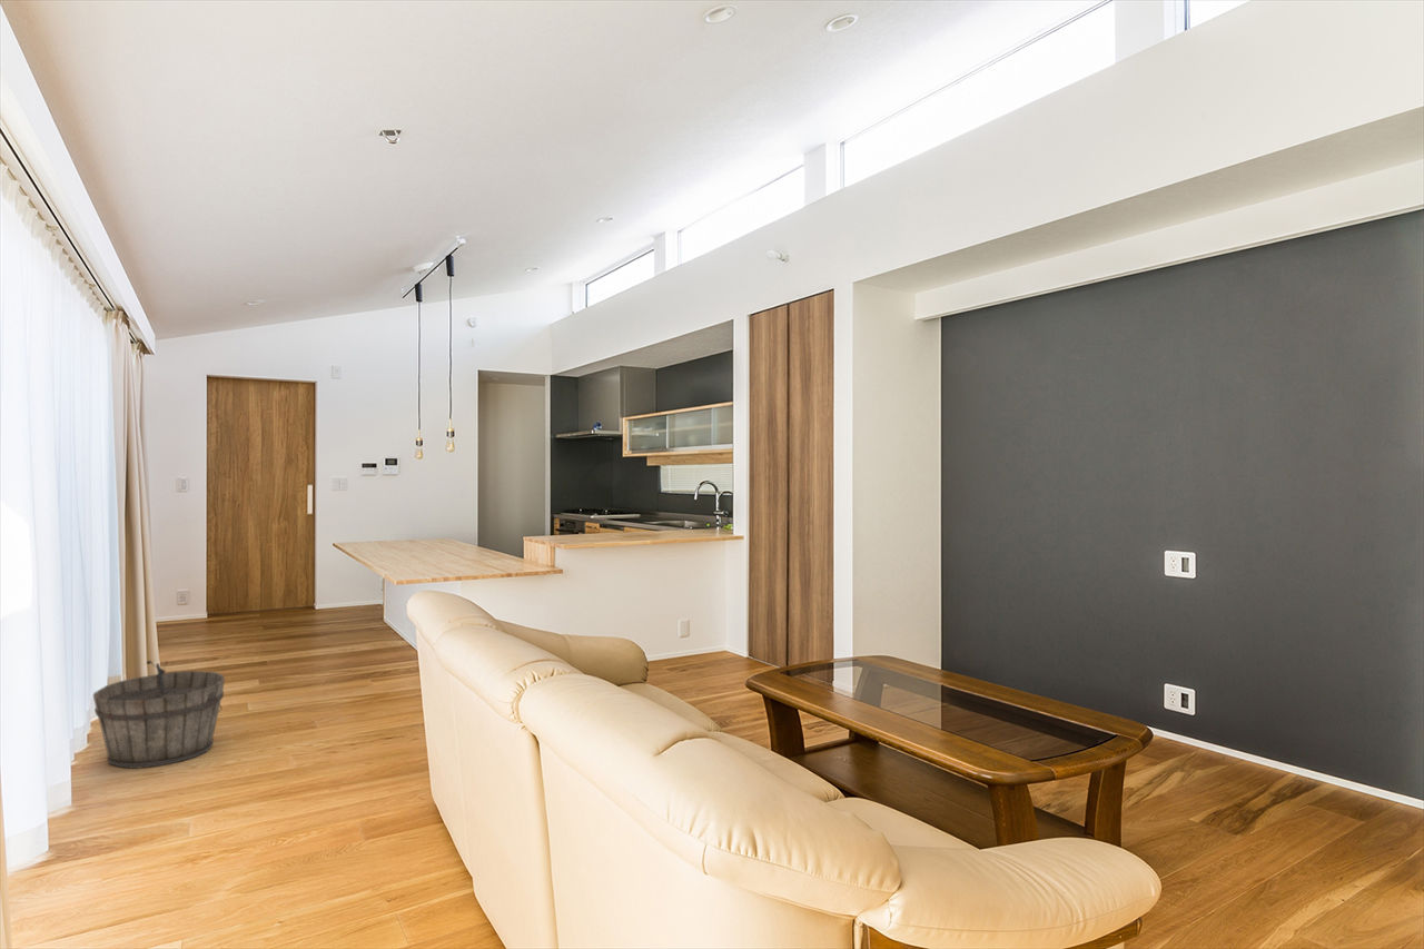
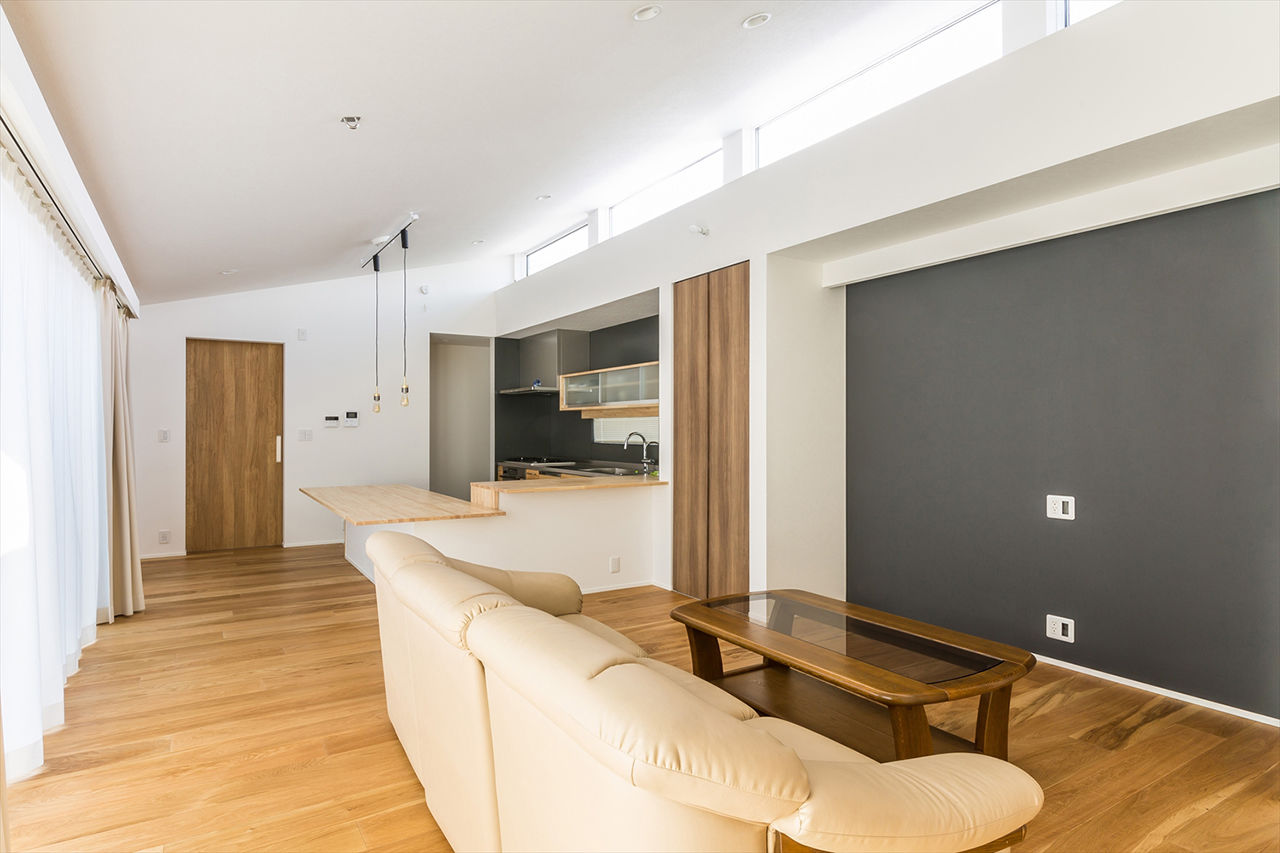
- wooden bucket (161, 705)
